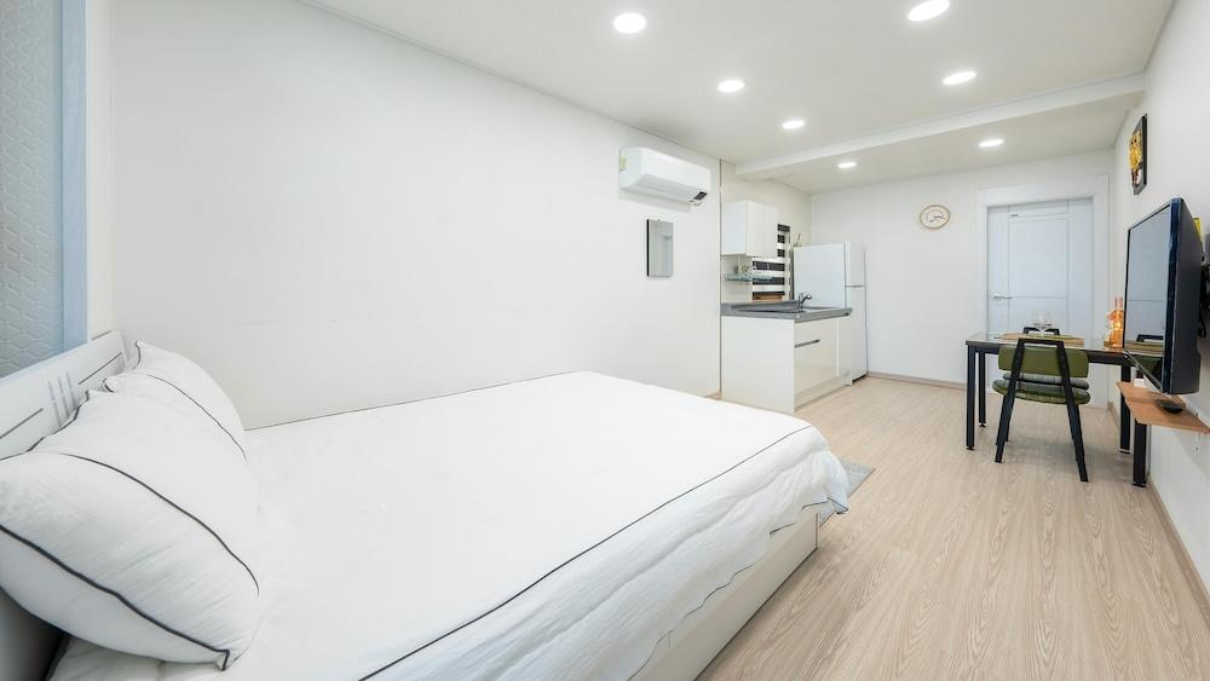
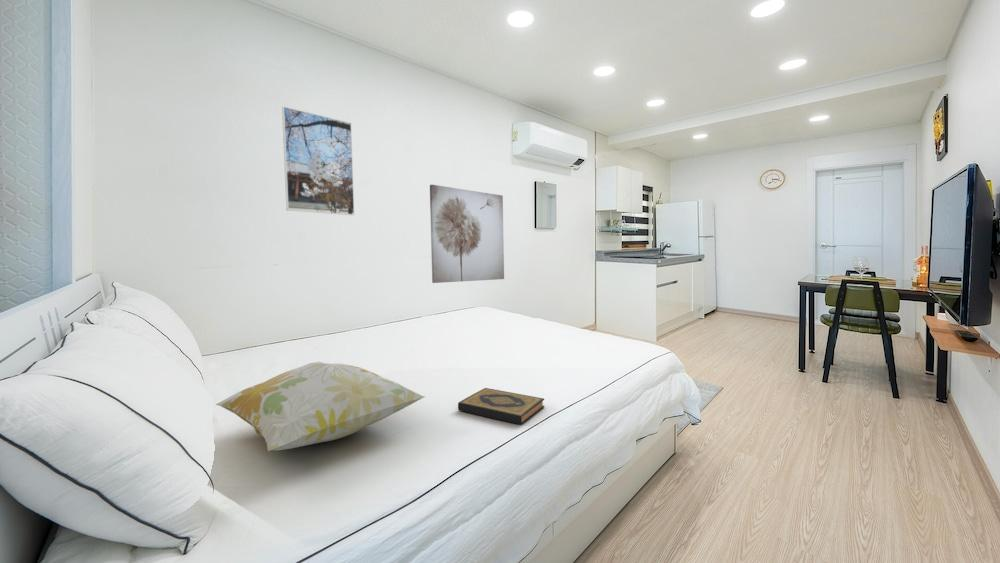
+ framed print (320, 164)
+ wall art (470, 235)
+ hardback book (501, 404)
+ decorative pillow (323, 400)
